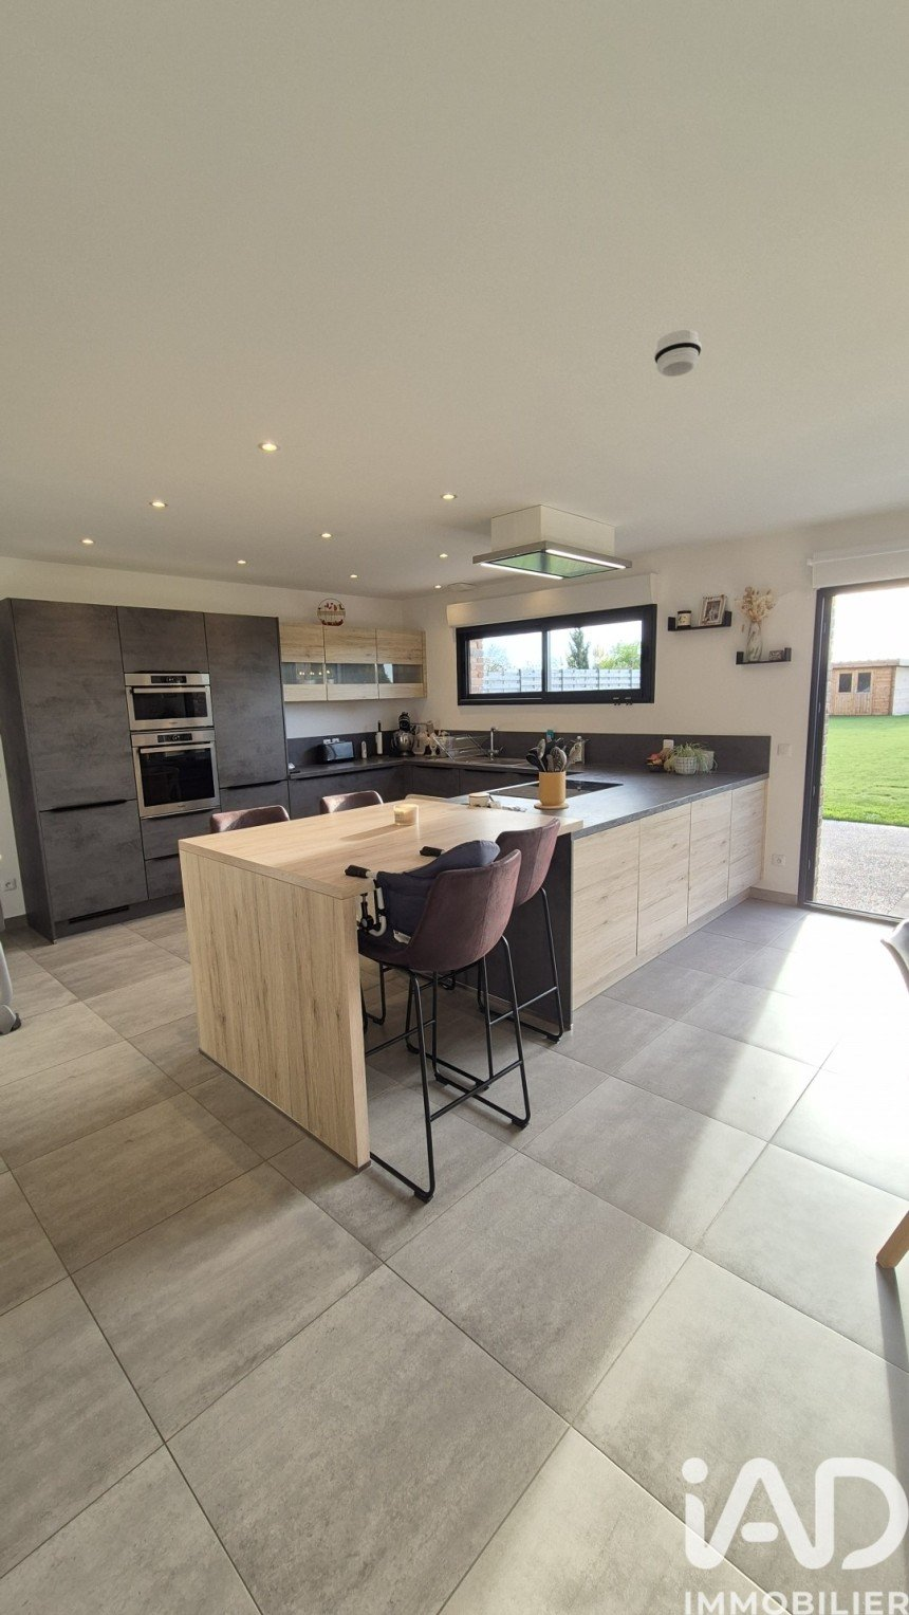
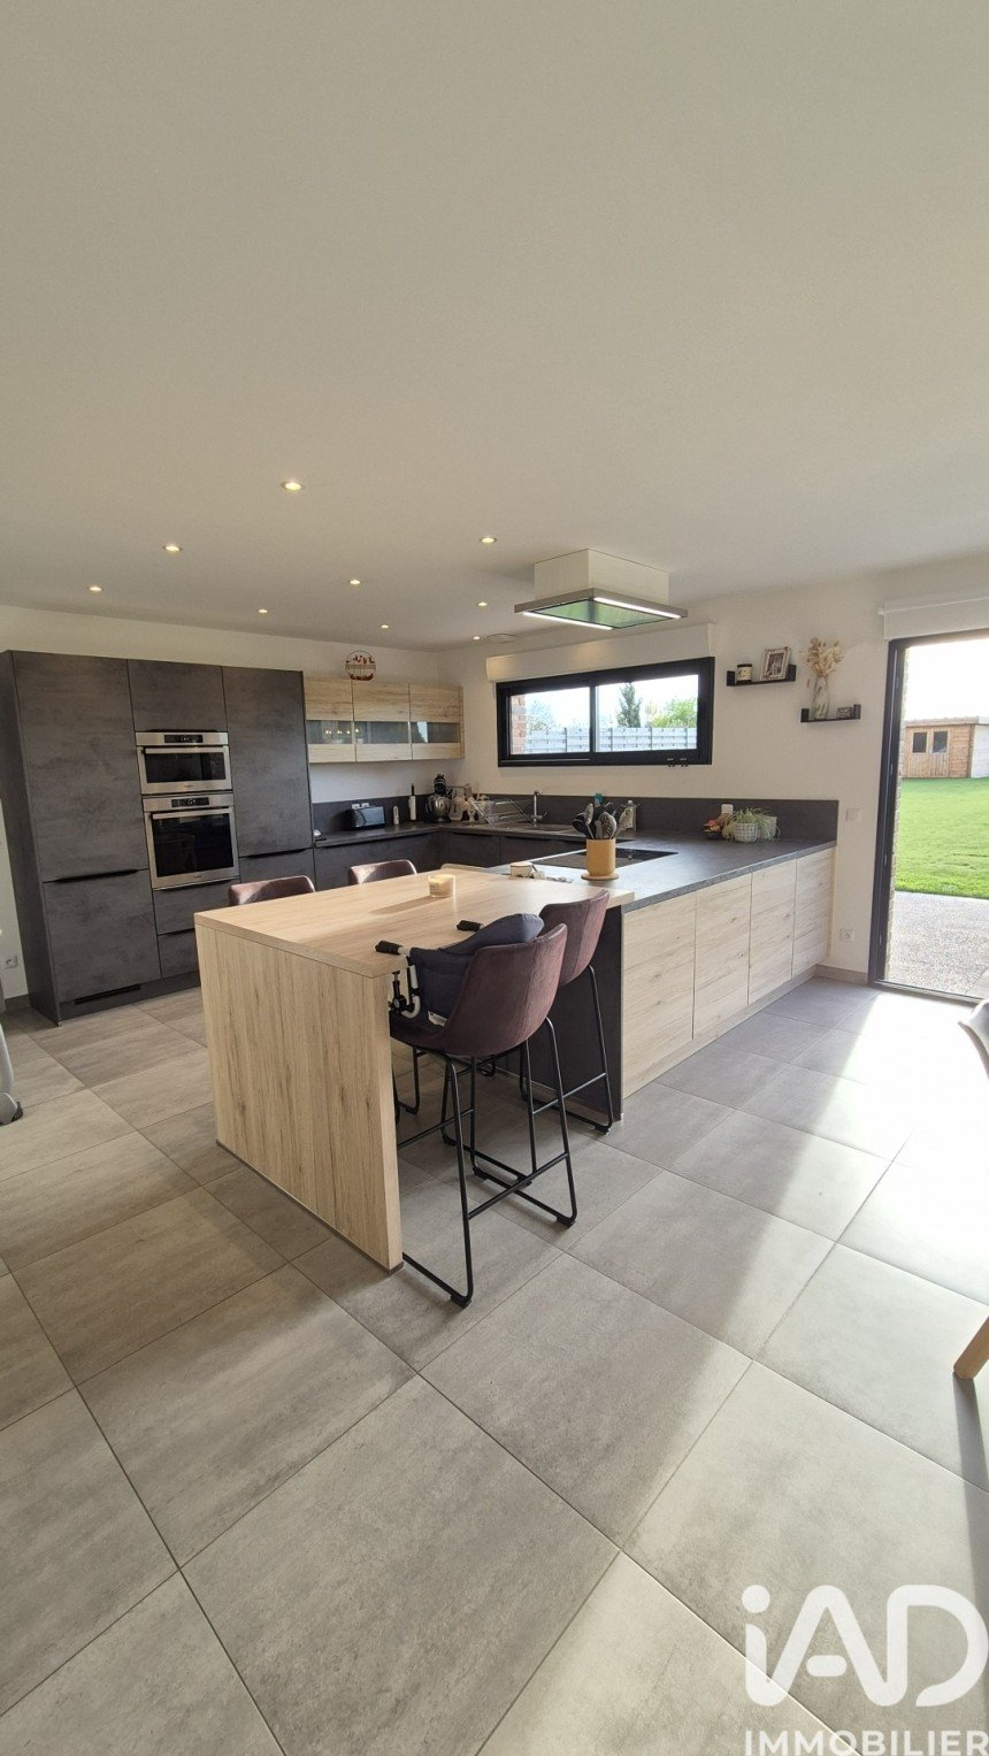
- smoke detector (677, 354)
